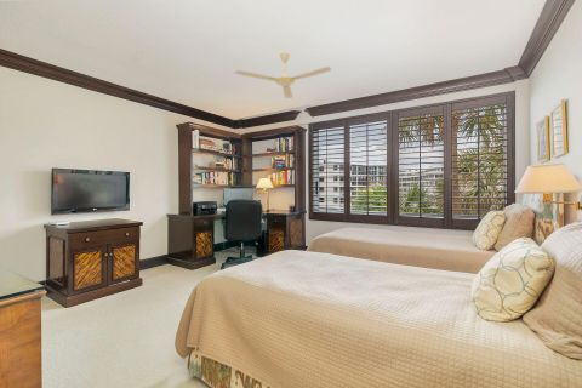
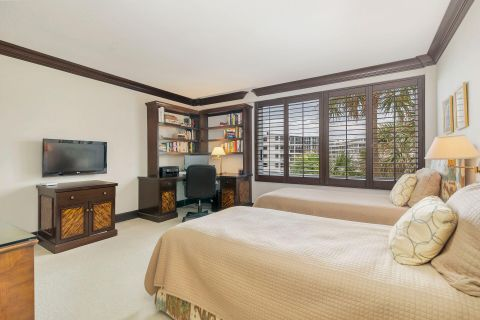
- ceiling fan (283, 74)
